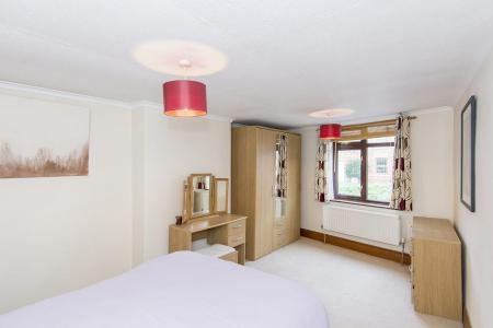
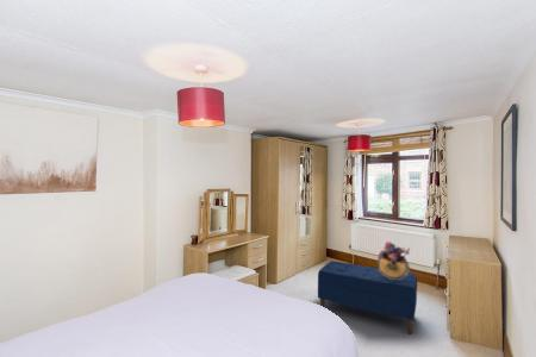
+ bouquet (392, 256)
+ bench (366, 293)
